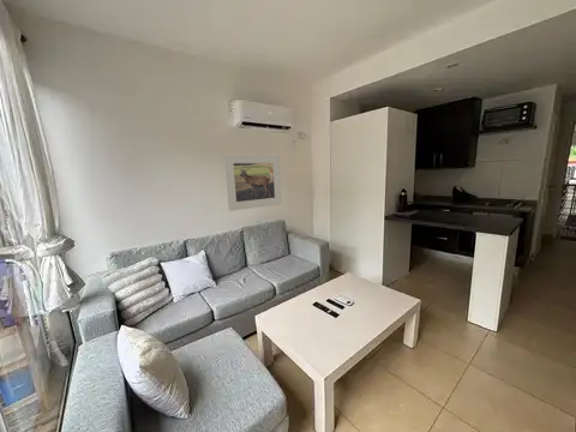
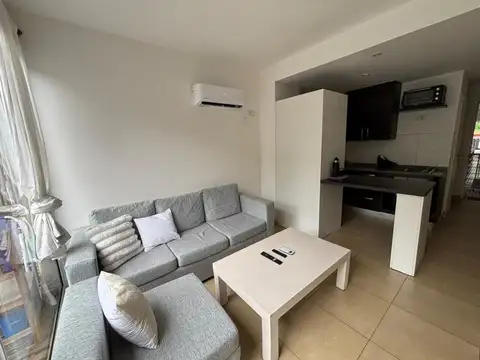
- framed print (254, 181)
